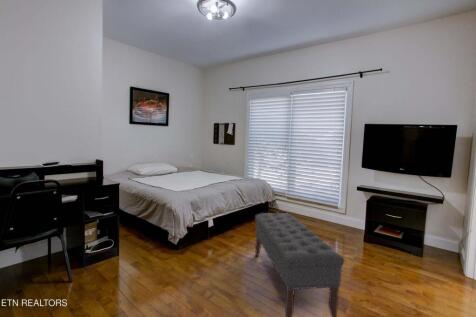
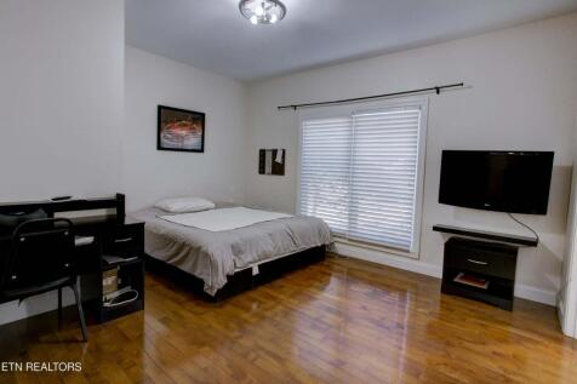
- bench (289, 254)
